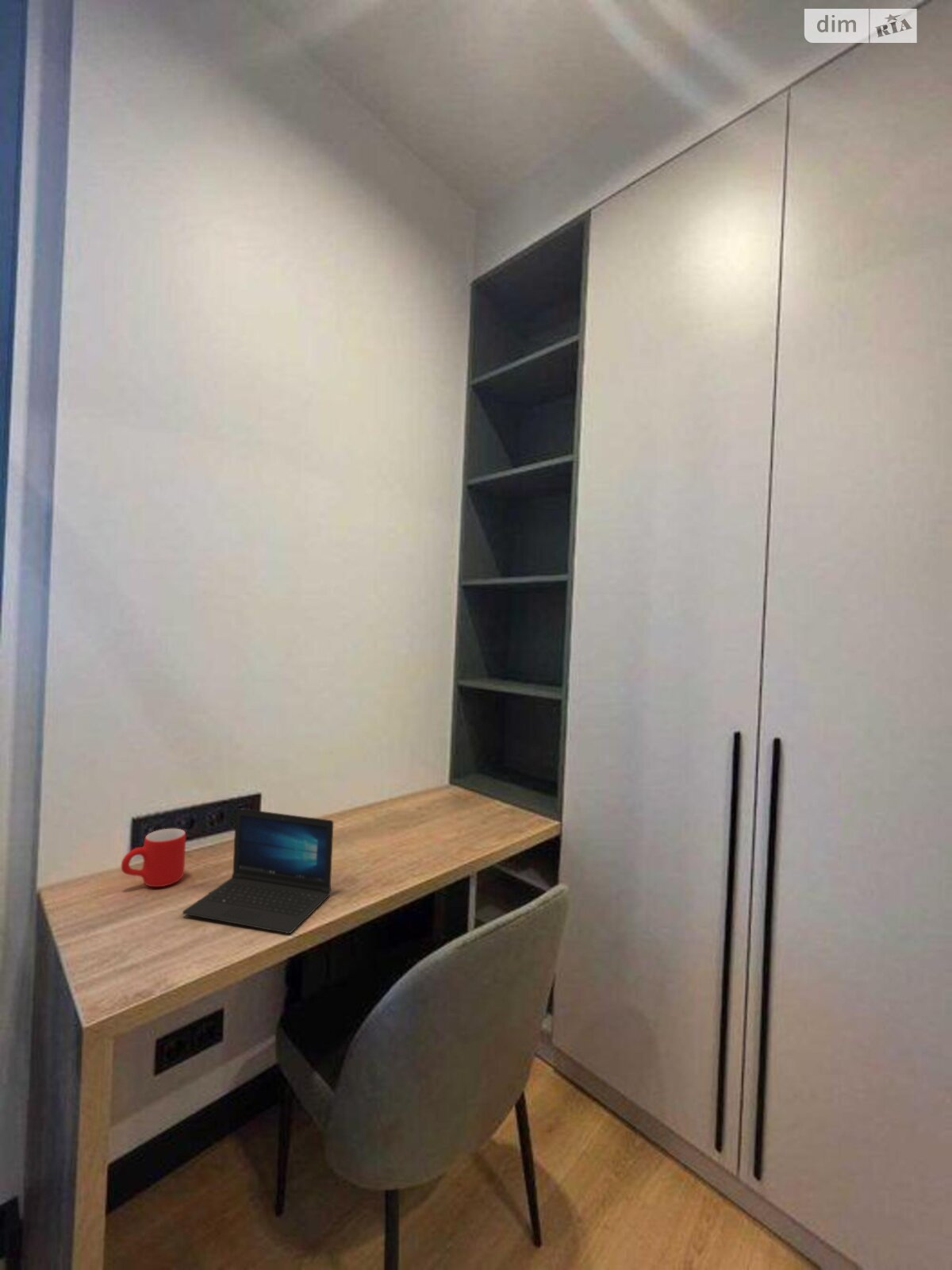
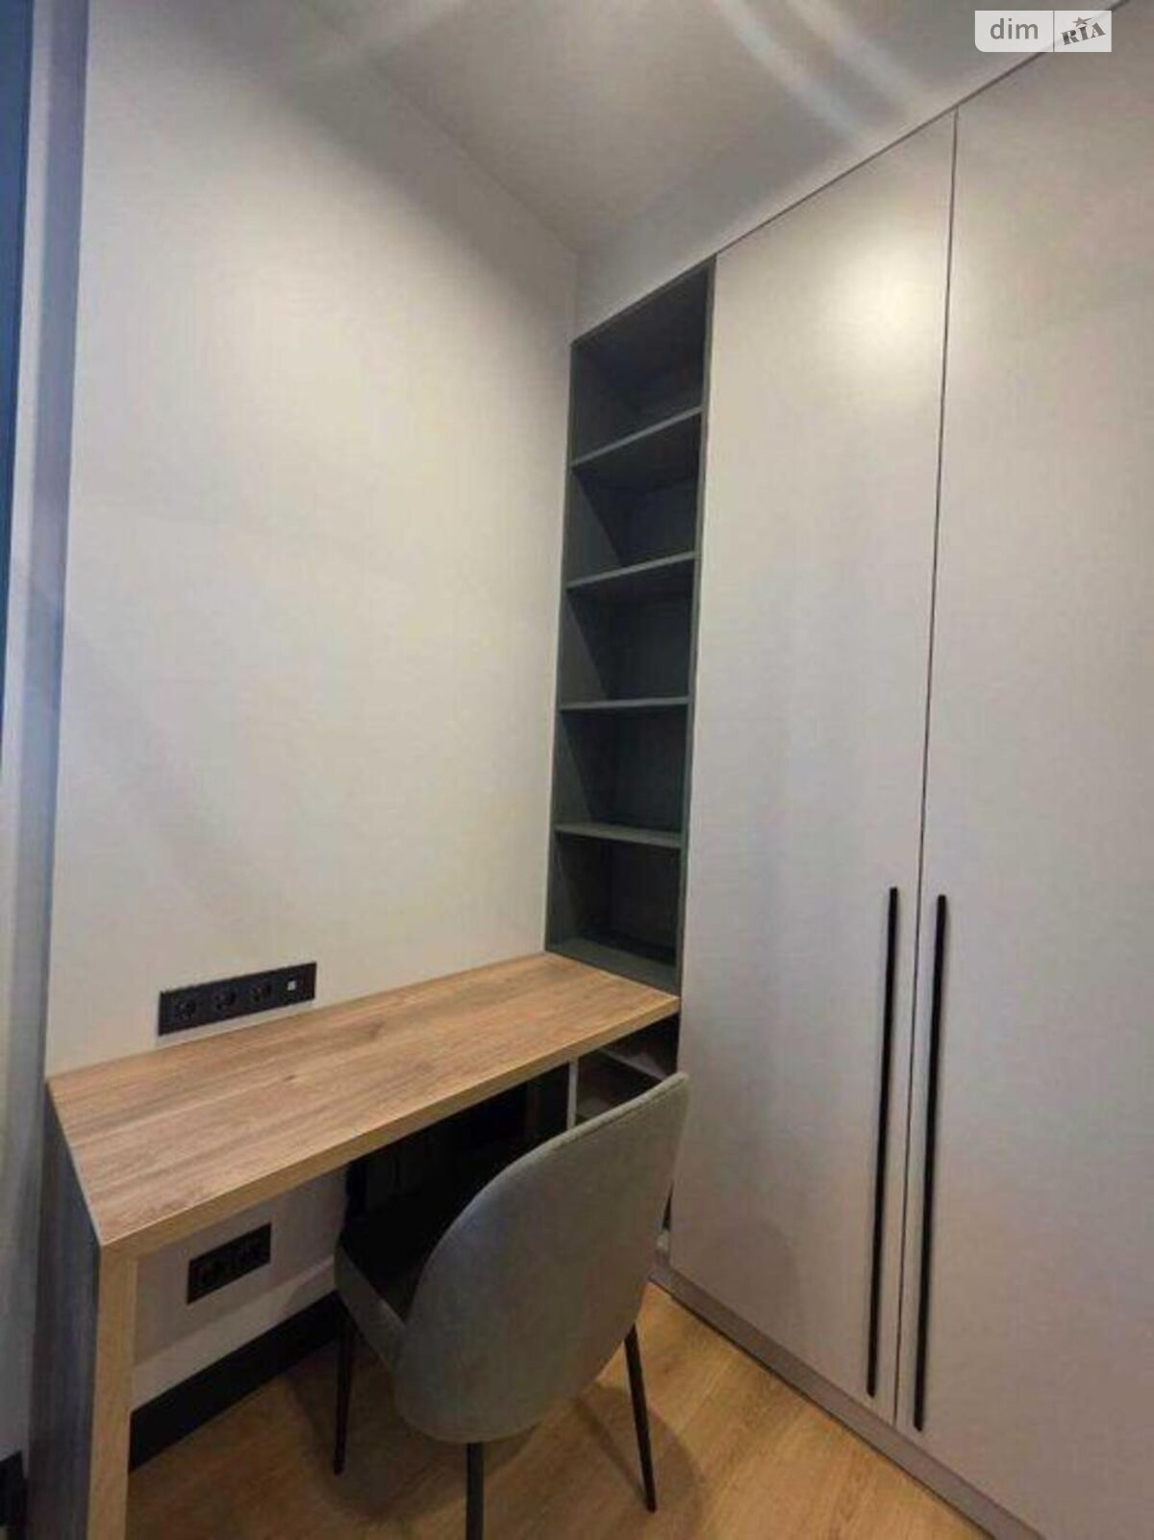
- laptop (261, 865)
- mug (153, 860)
